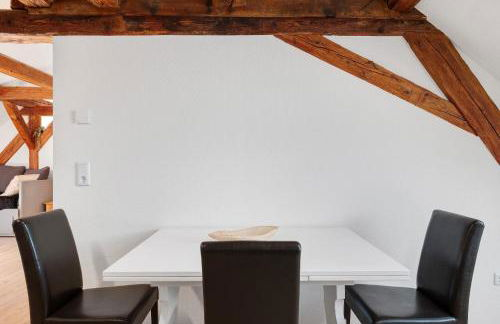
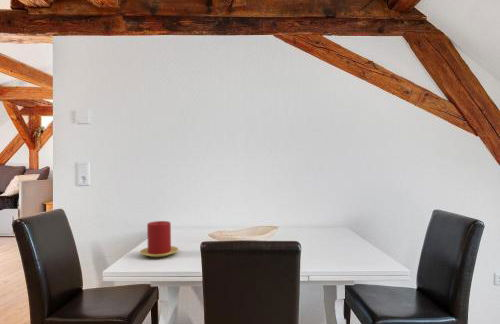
+ candle (159, 238)
